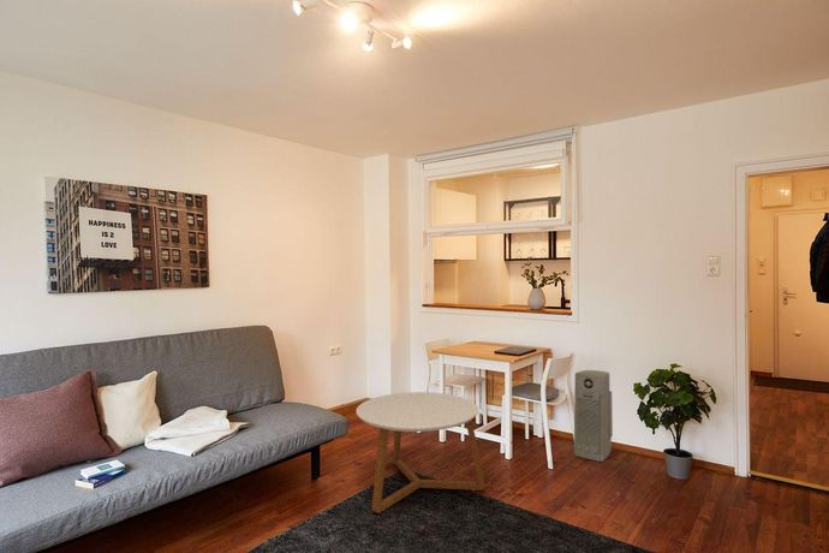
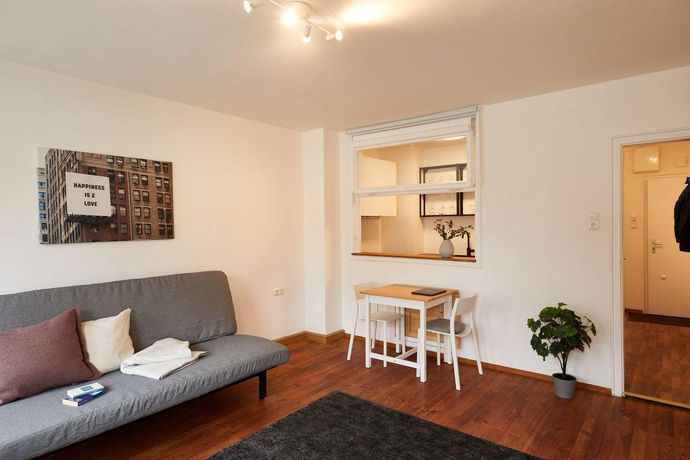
- coffee table (419, 430)
- air purifier (594, 411)
